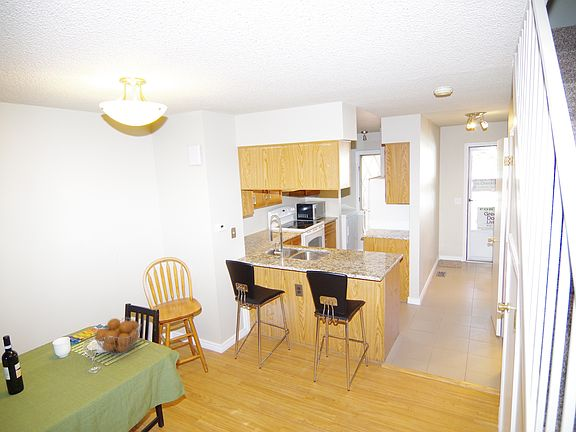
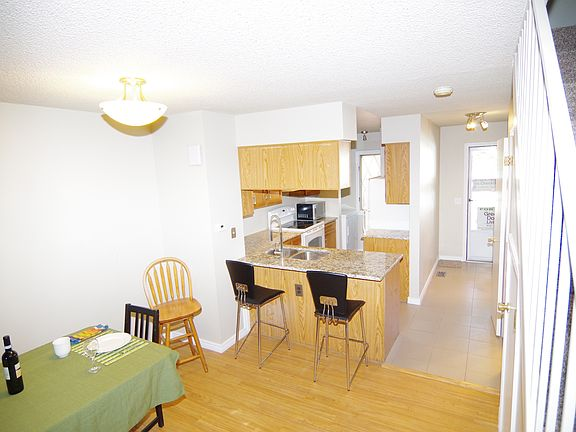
- fruit basket (118, 335)
